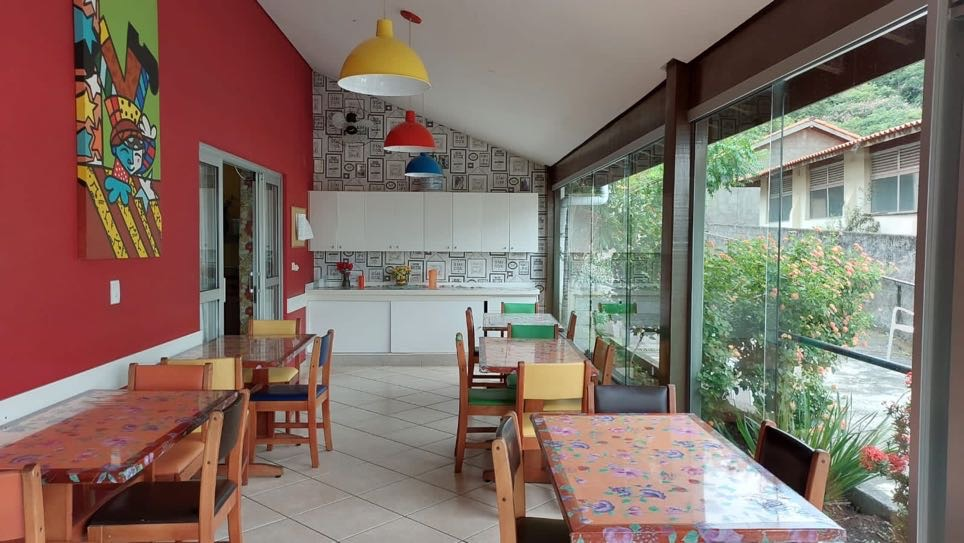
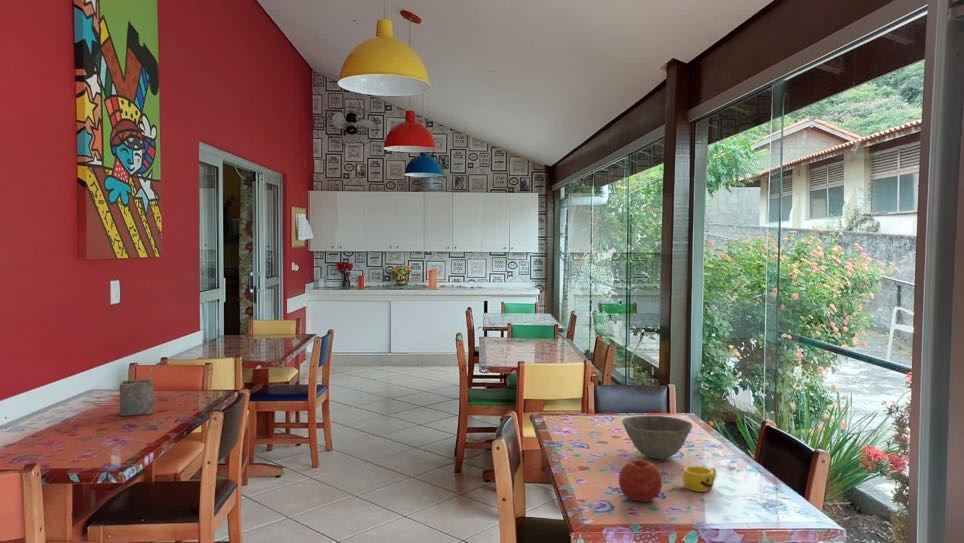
+ bowl (656, 439)
+ fruit (639, 477)
+ napkin holder (137, 391)
+ cup (701, 478)
